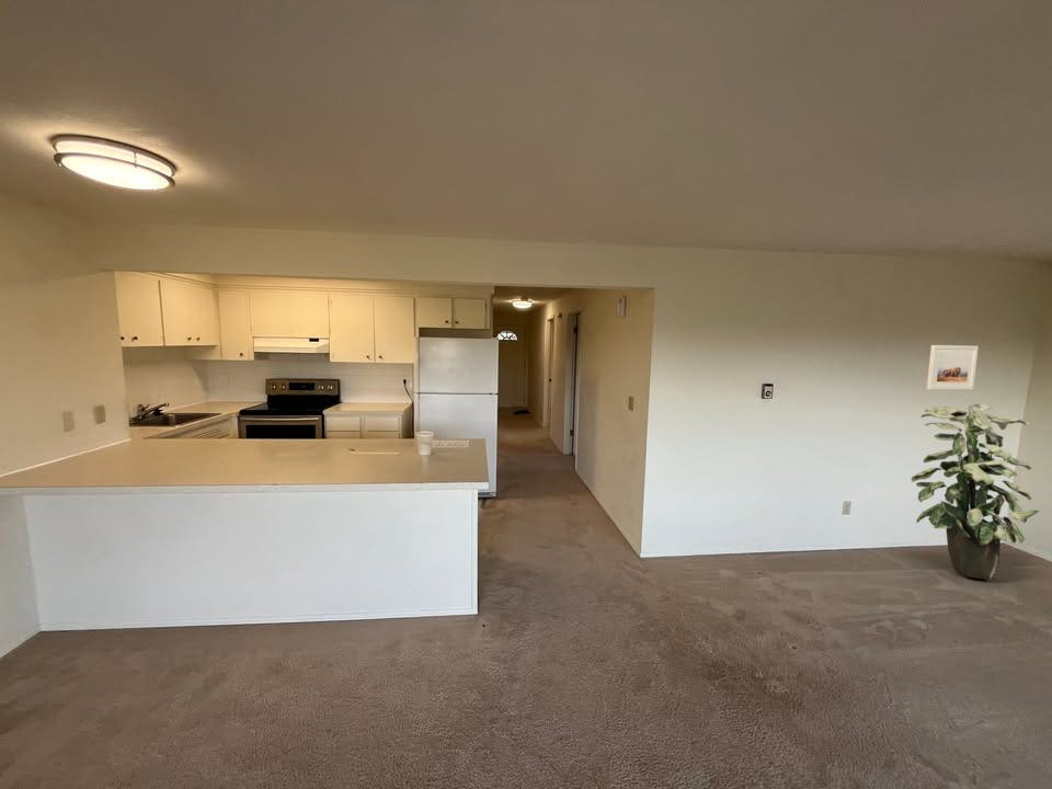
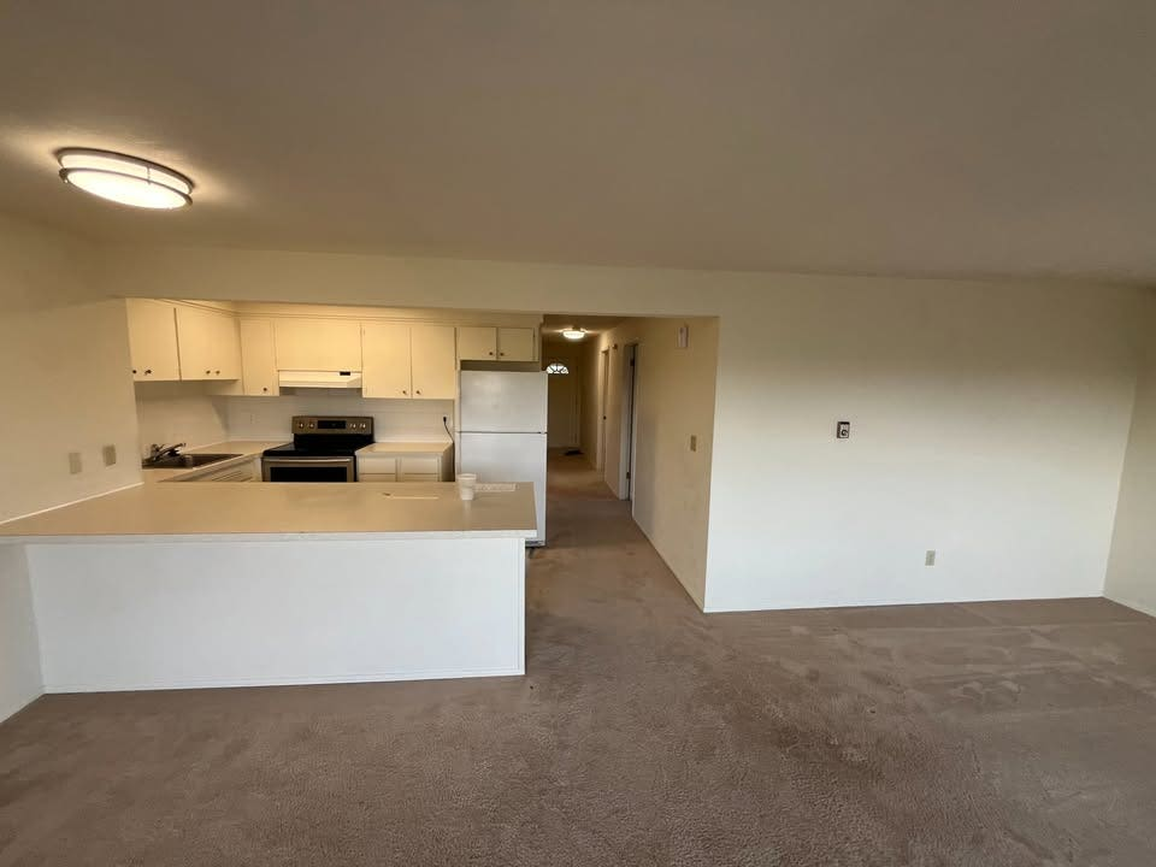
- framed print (952, 367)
- indoor plant (969, 488)
